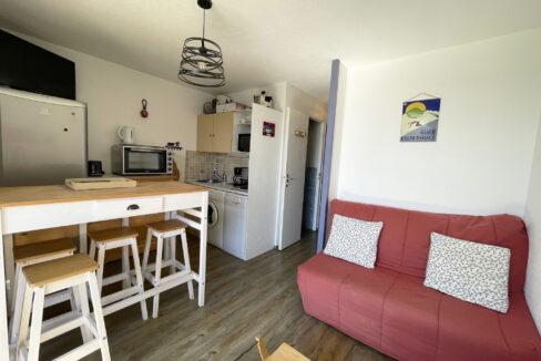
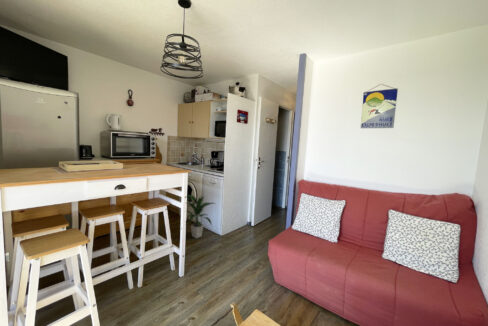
+ indoor plant (195, 215)
